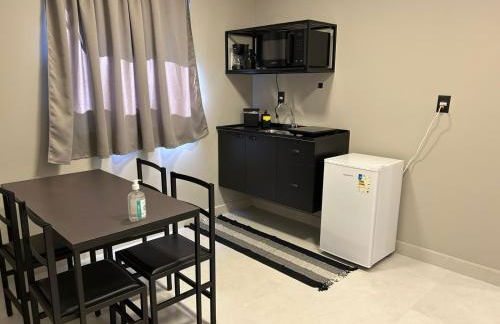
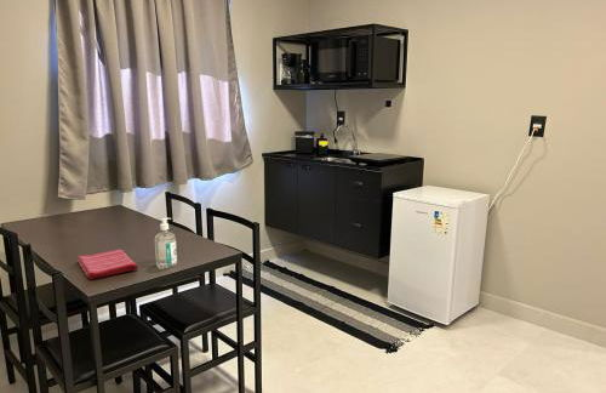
+ dish towel (107, 262)
